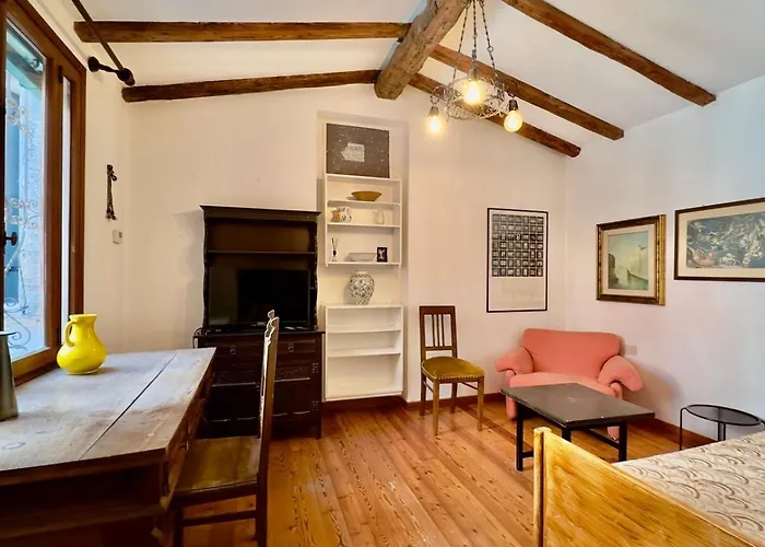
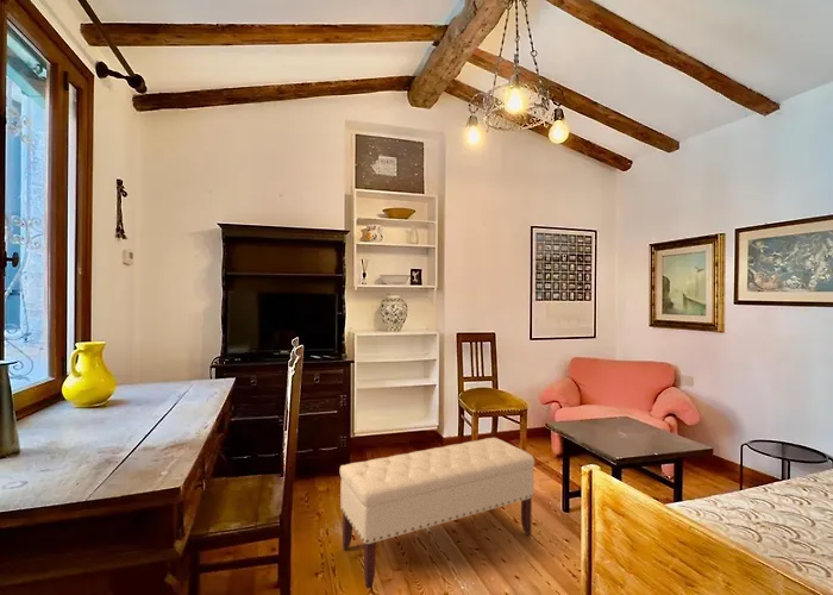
+ bench (439, 499)
